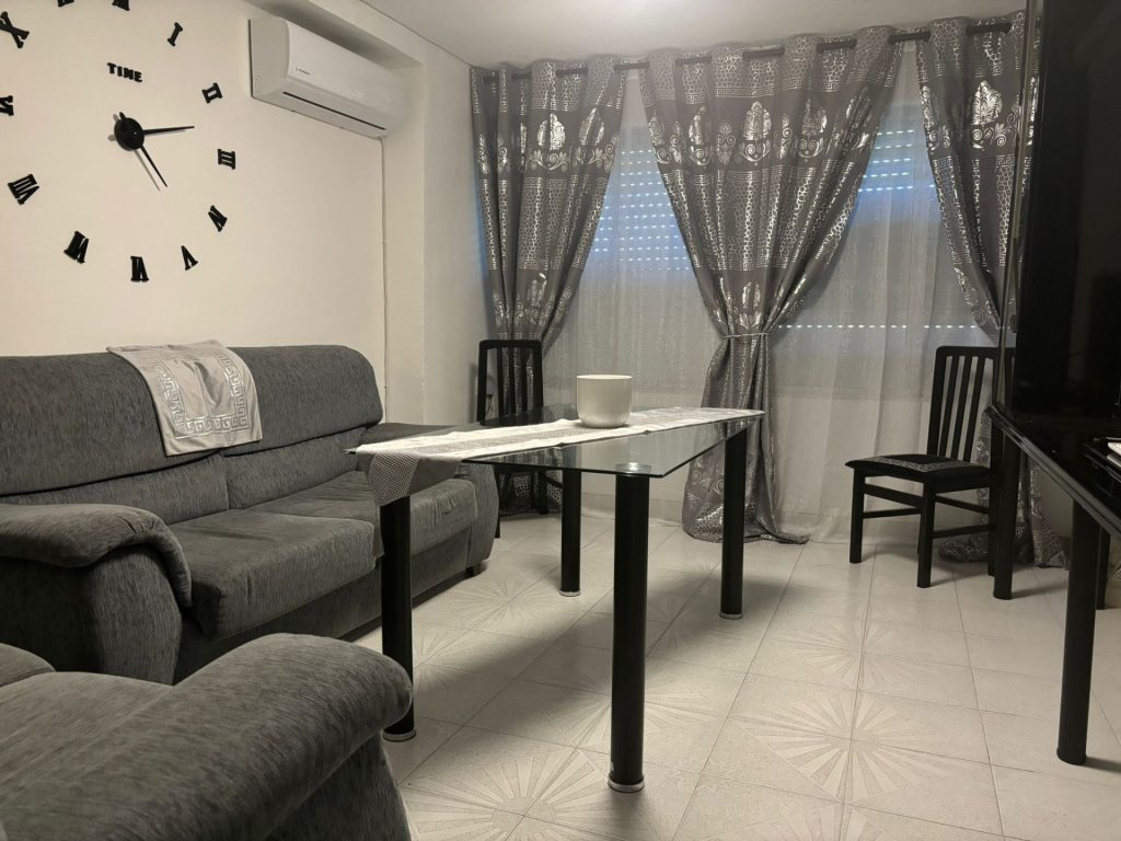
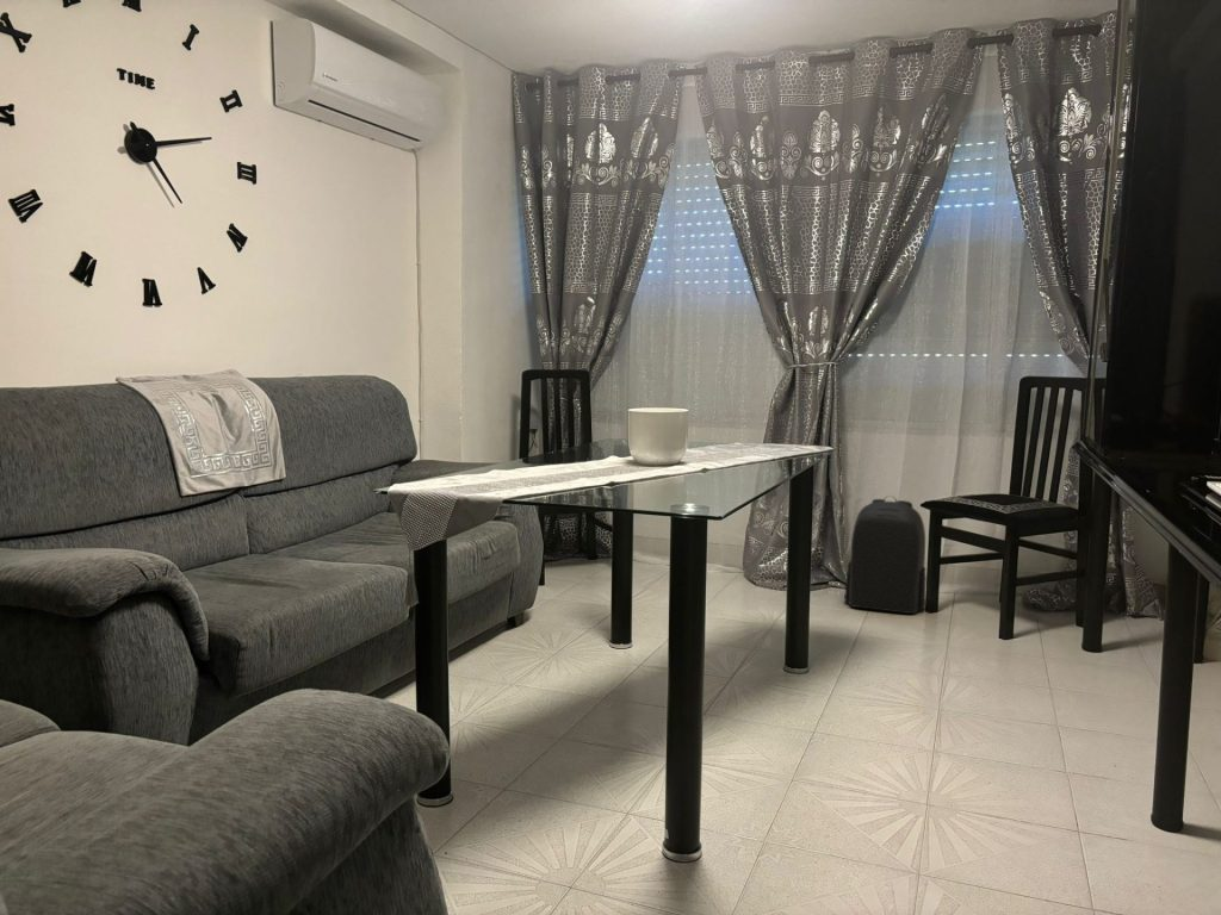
+ backpack (887, 549)
